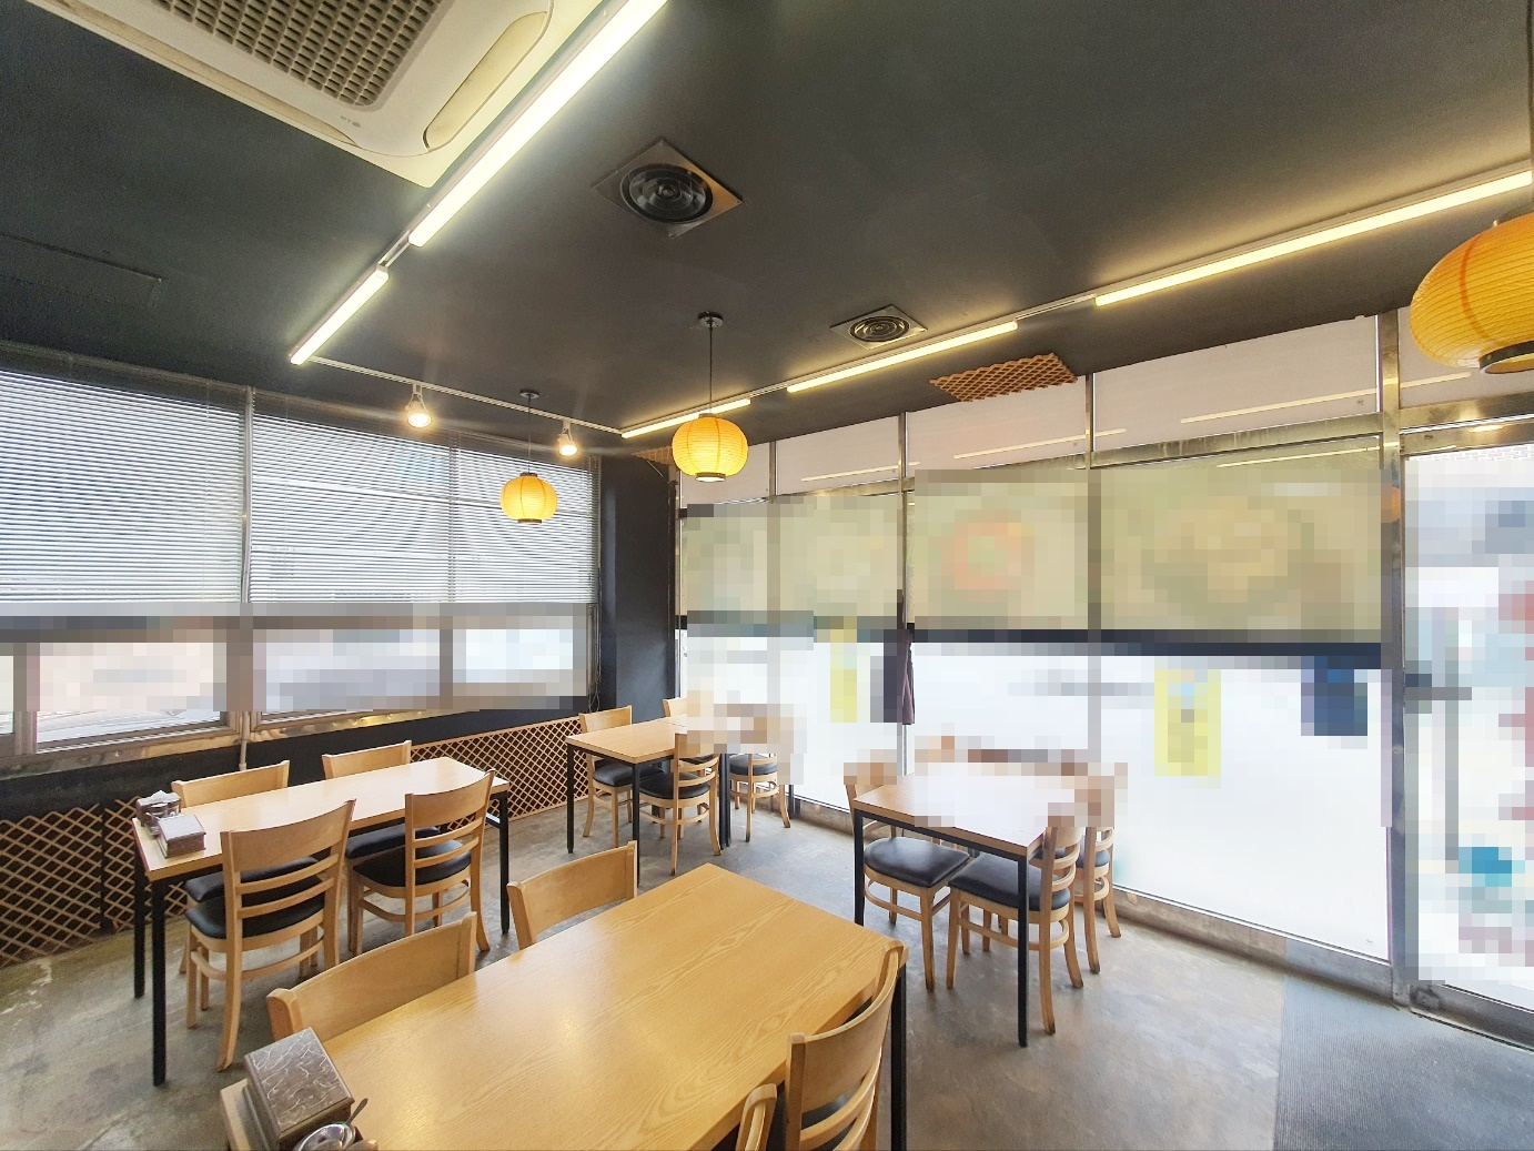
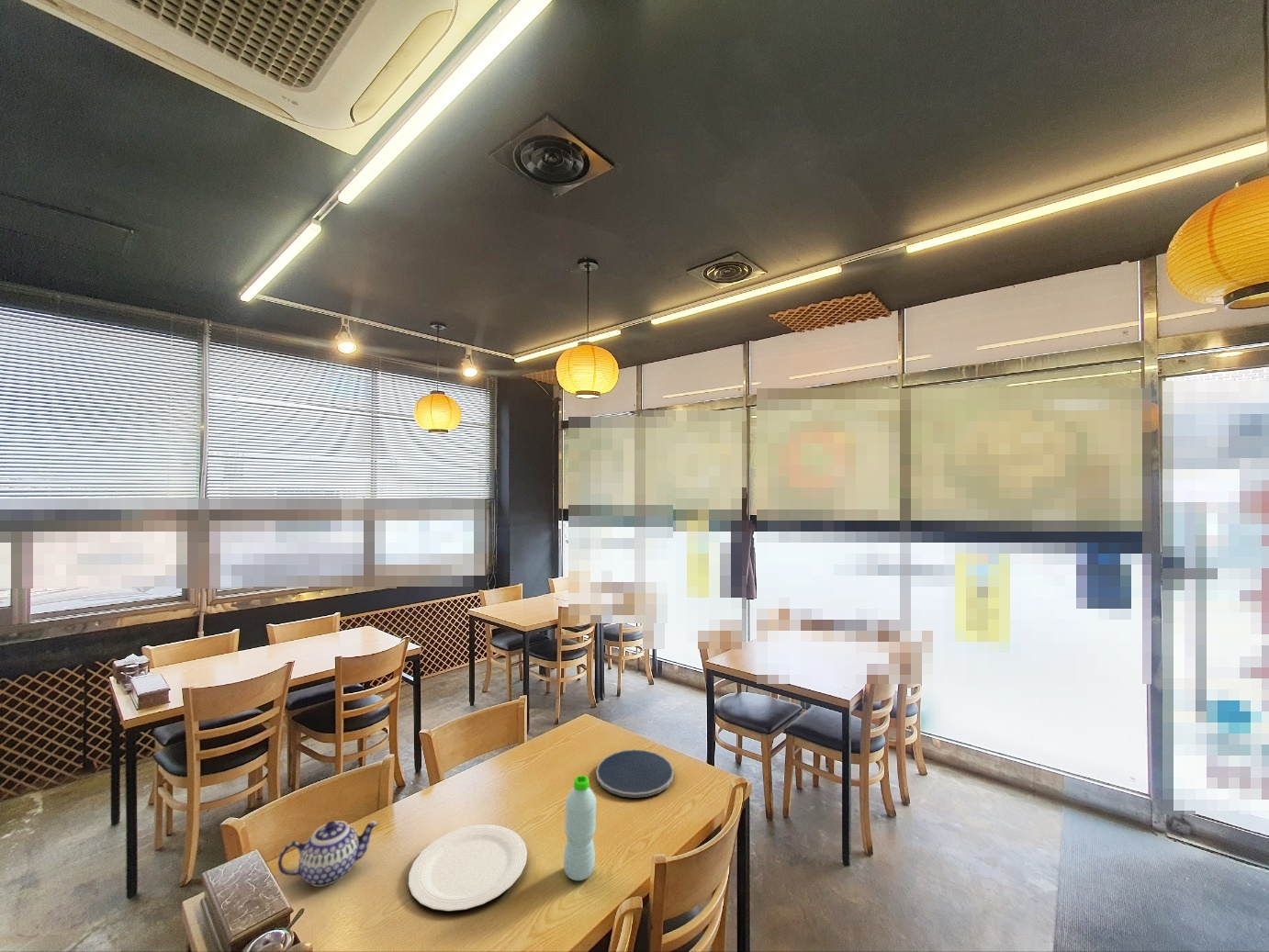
+ teapot (330, 847)
+ plate (634, 773)
+ plate (469, 866)
+ water bottle (579, 825)
